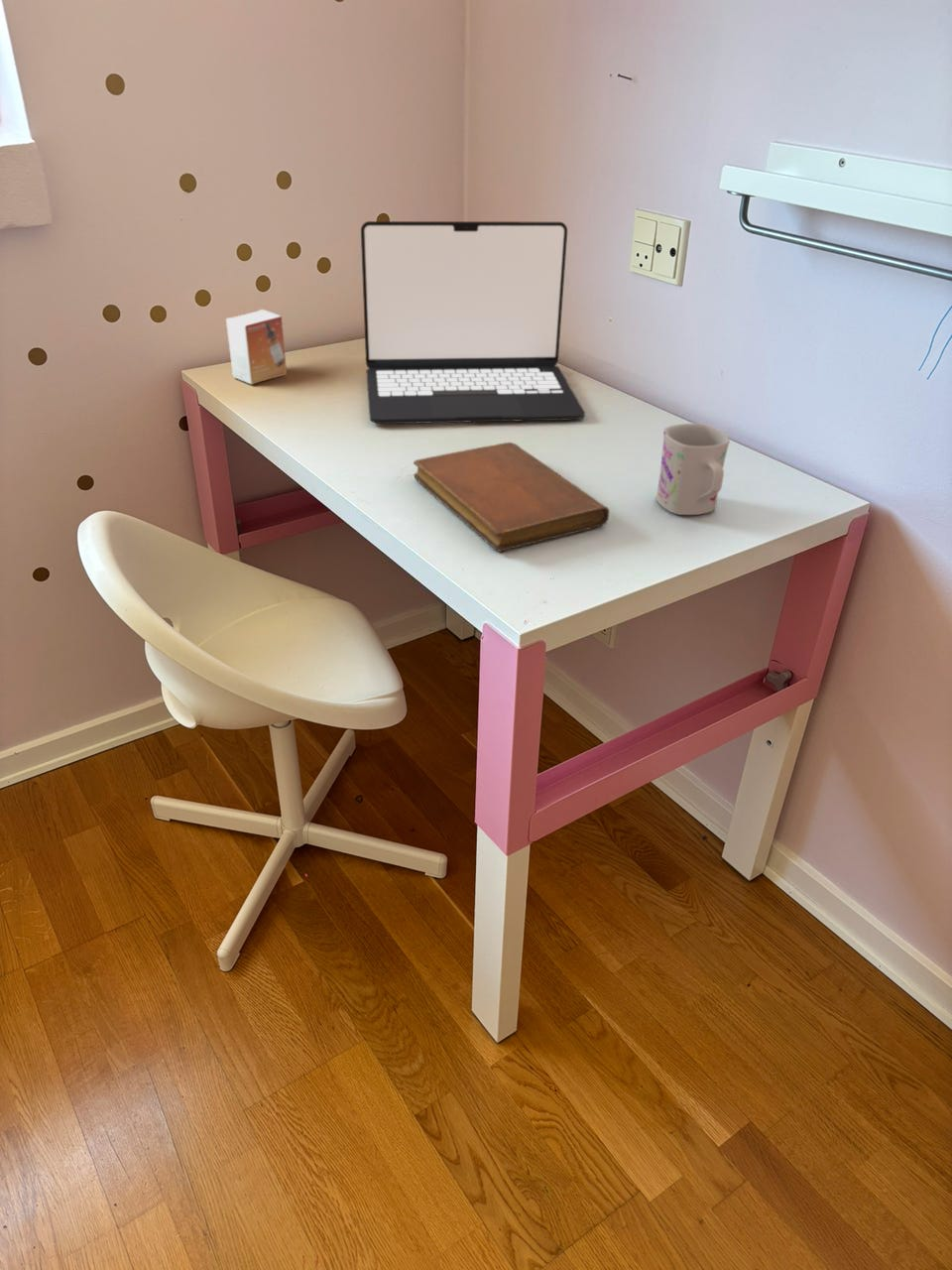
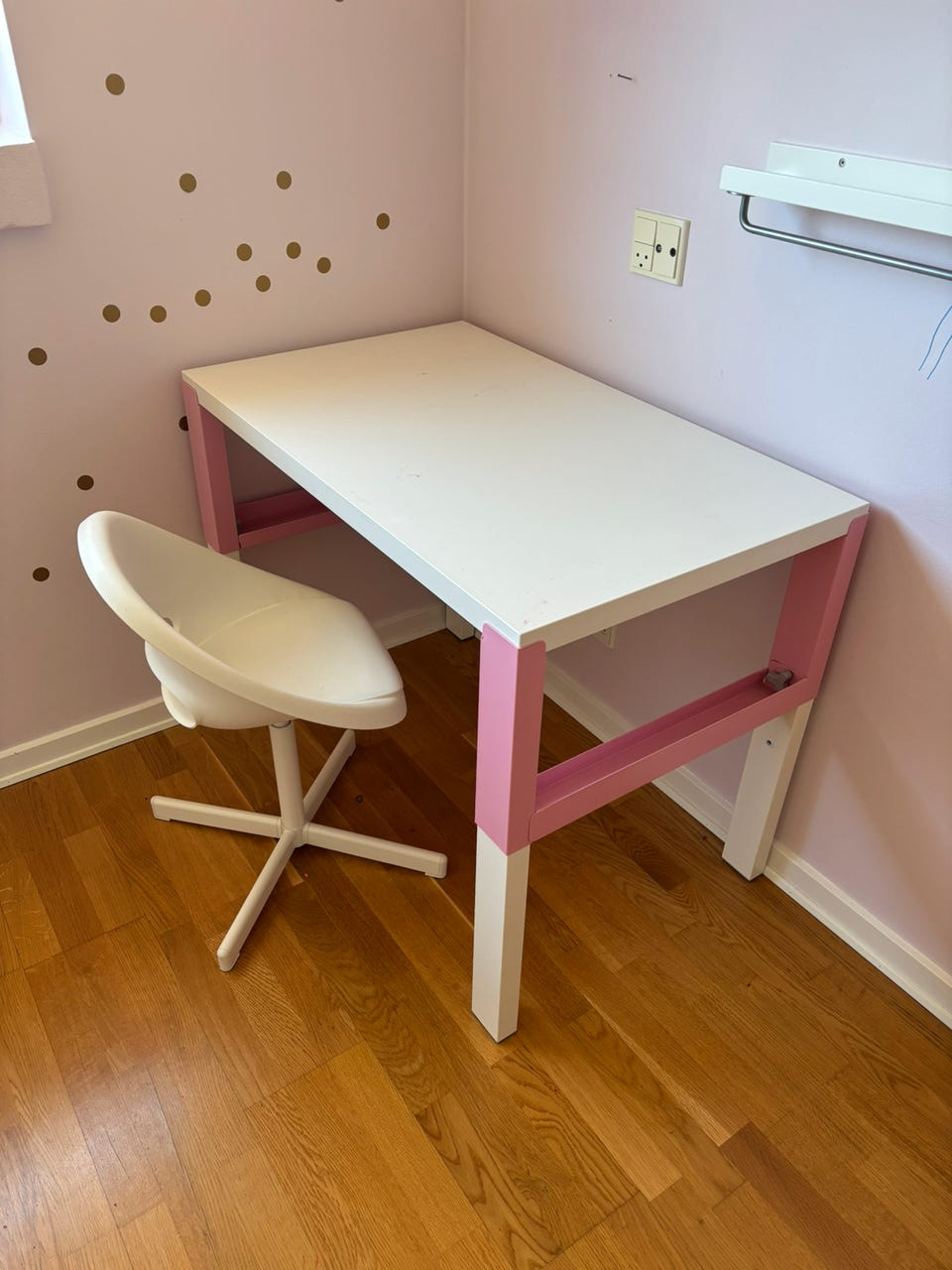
- small box (257, 346)
- mug (696, 474)
- laptop (472, 320)
- notebook (507, 491)
